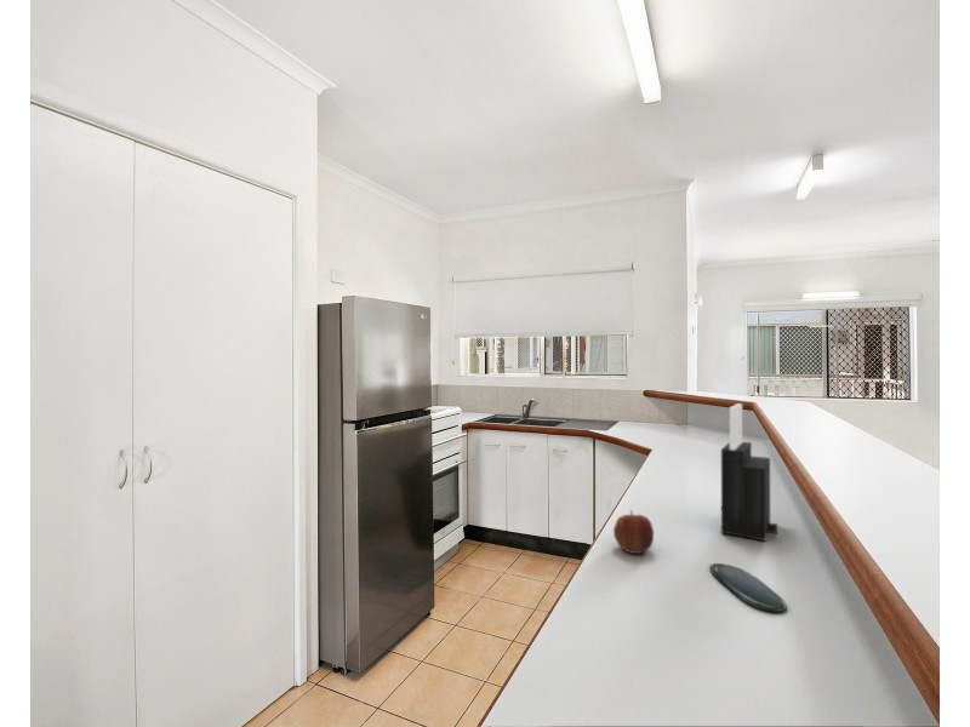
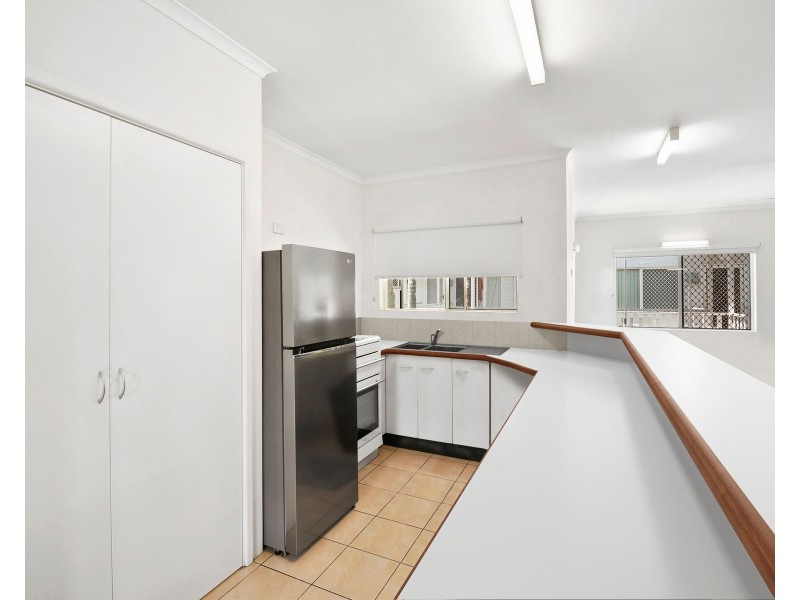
- apple (633, 531)
- oval tray (744, 584)
- knife block (751, 466)
